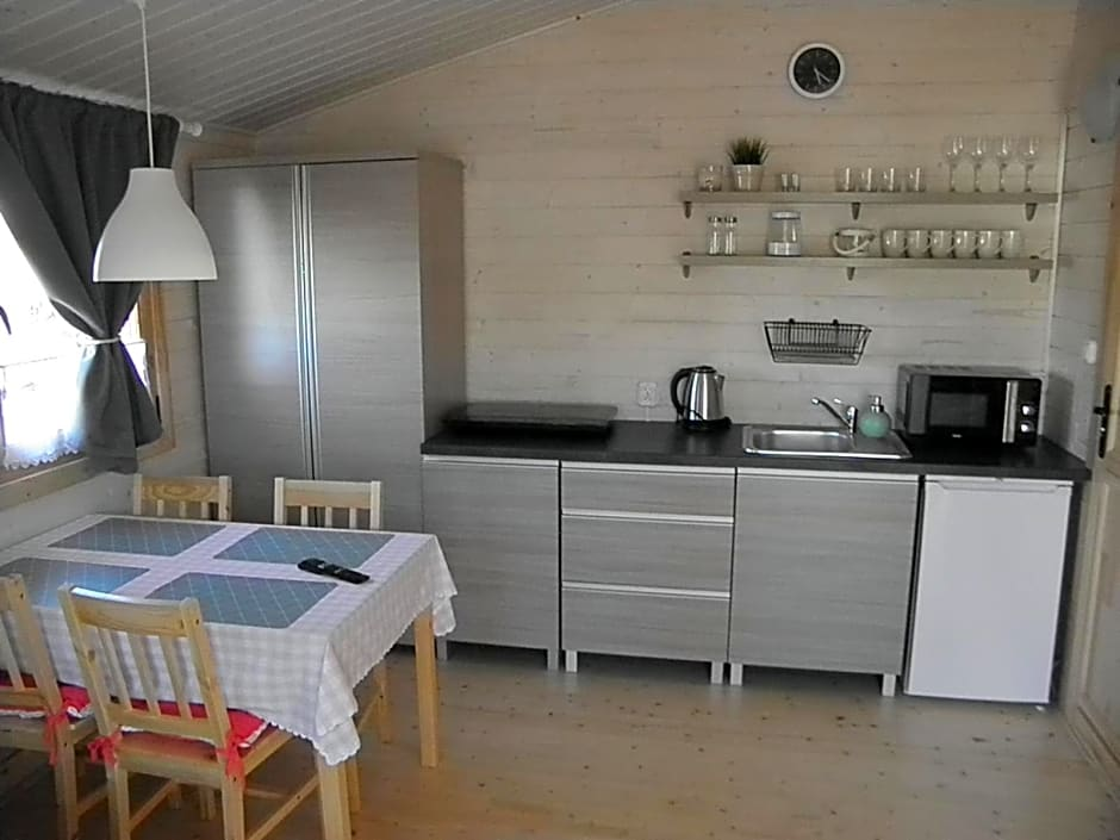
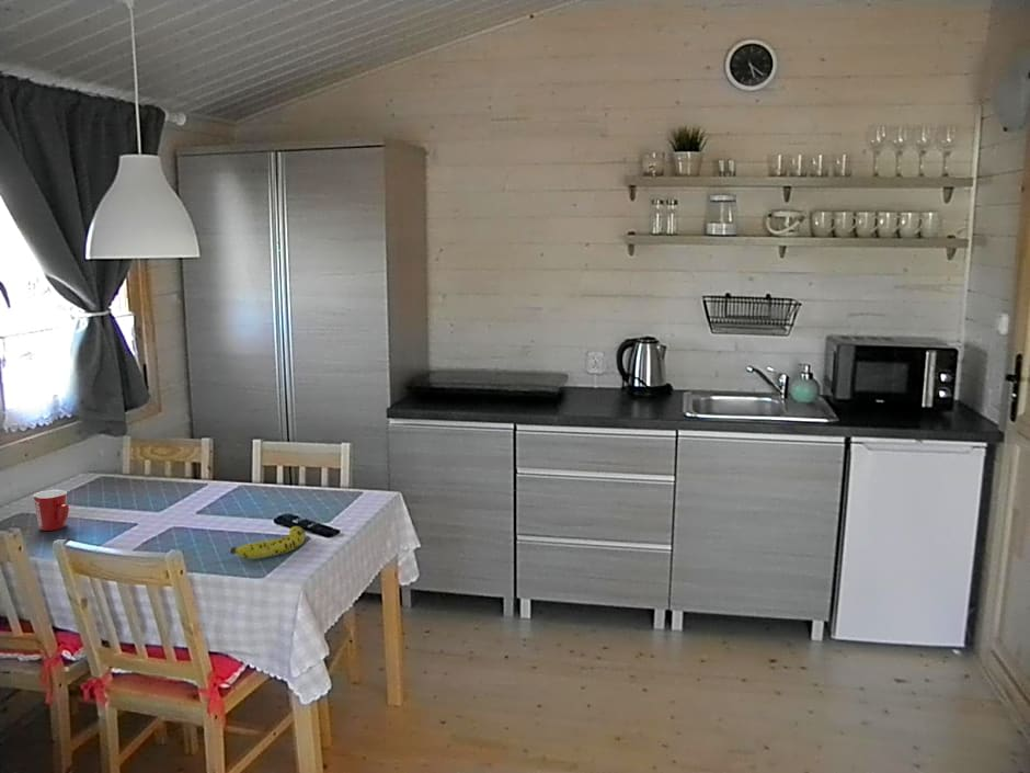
+ fruit (268, 541)
+ mug (55, 511)
